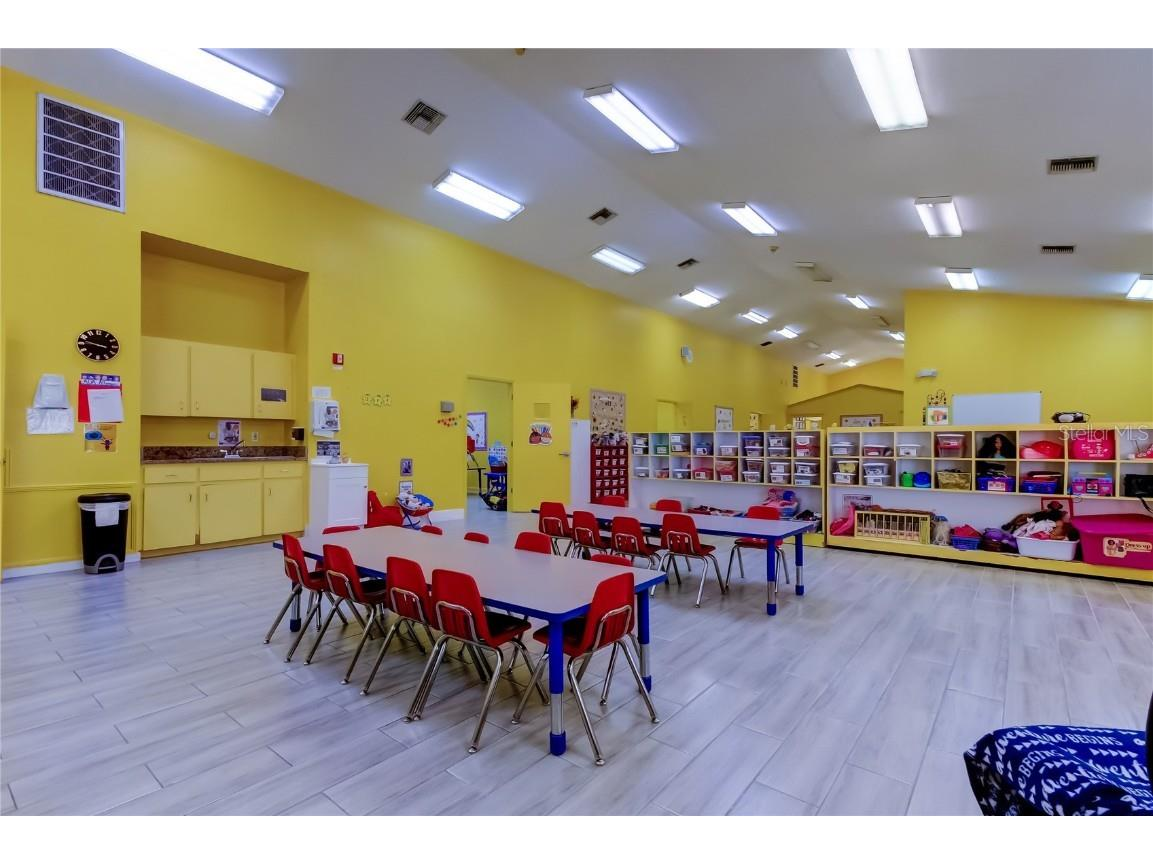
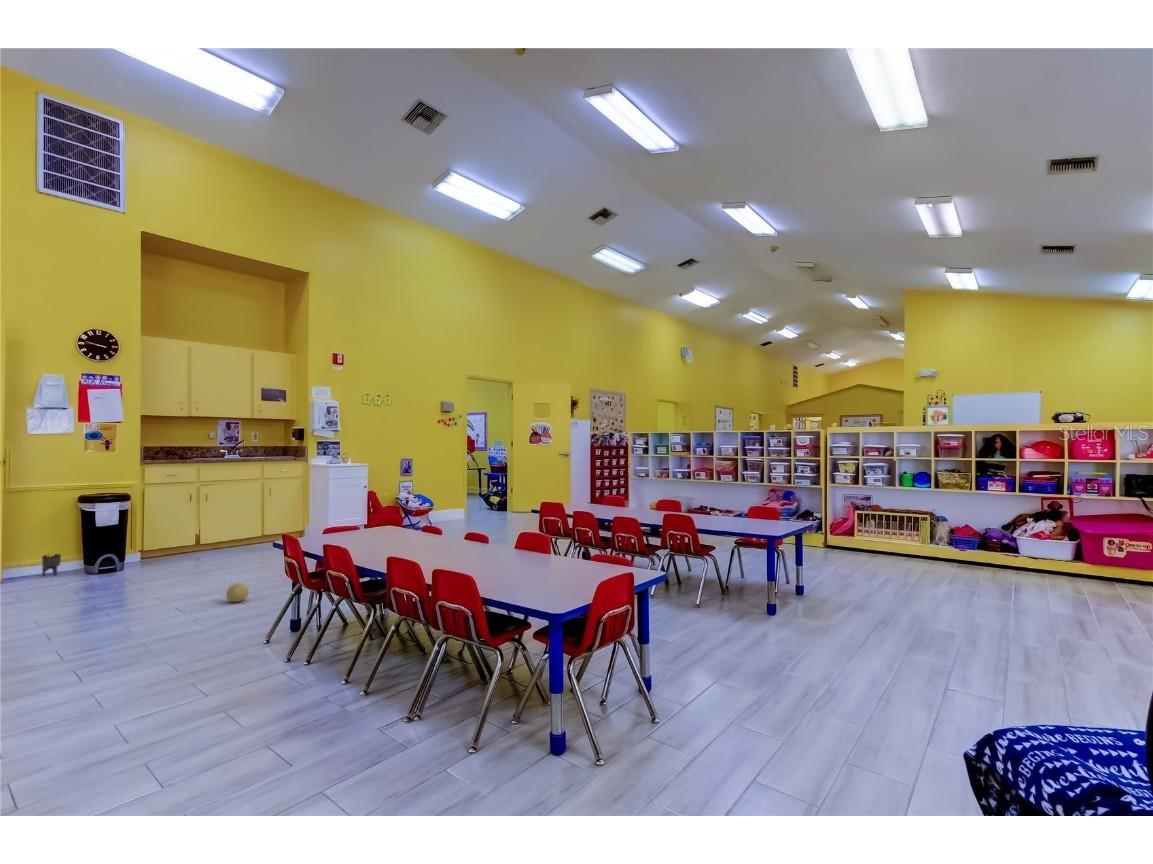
+ decorative ball (237, 592)
+ planter (51, 565)
